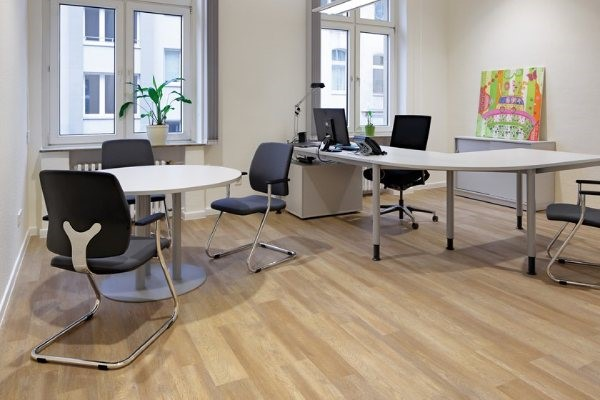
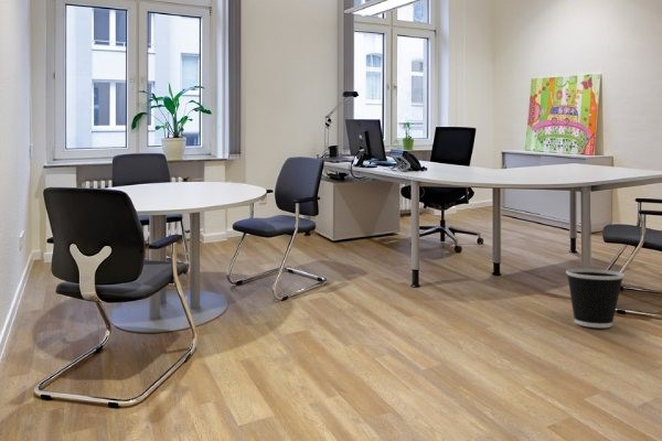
+ wastebasket (594, 298)
